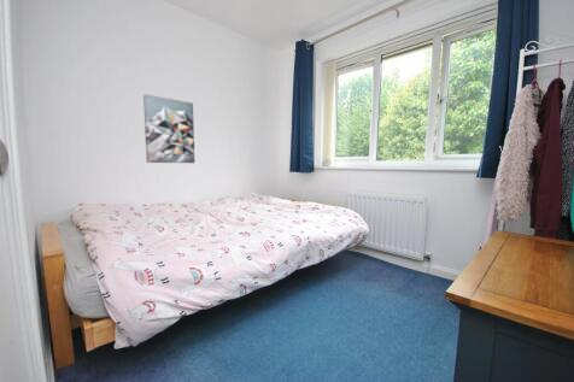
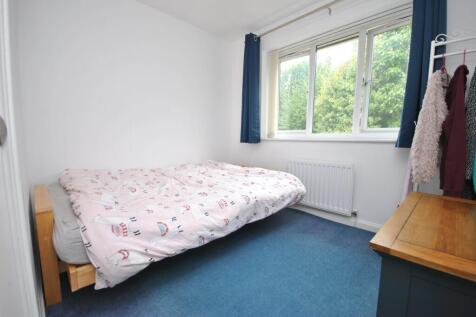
- wall art (170, 131)
